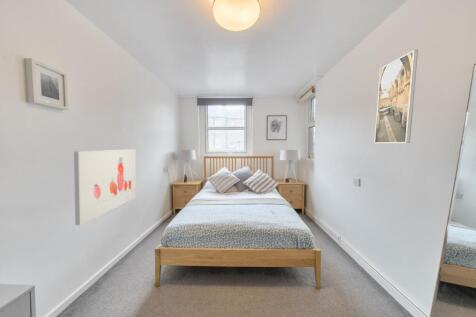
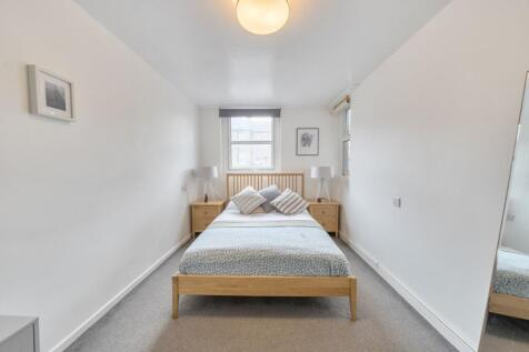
- wall art (111, 179)
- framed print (393, 102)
